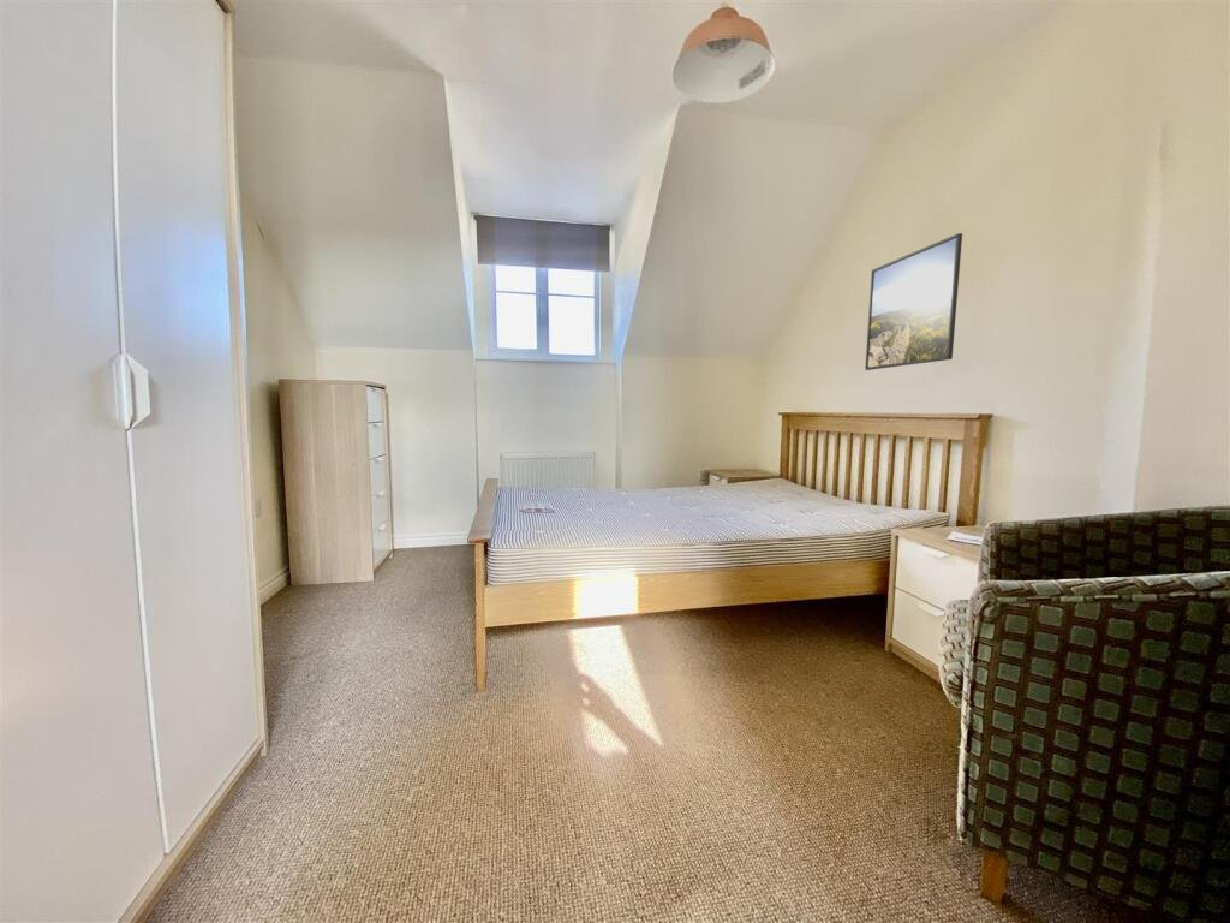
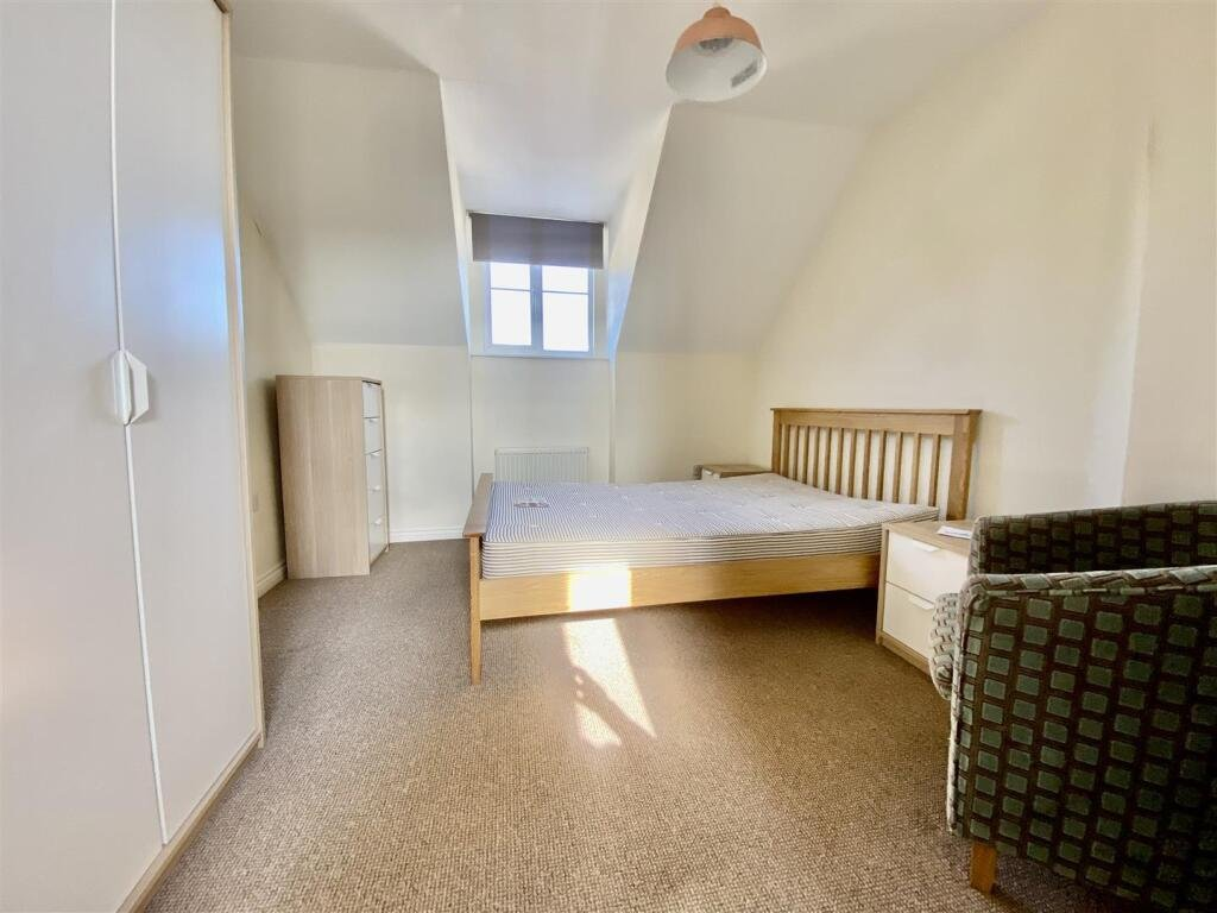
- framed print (907, 310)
